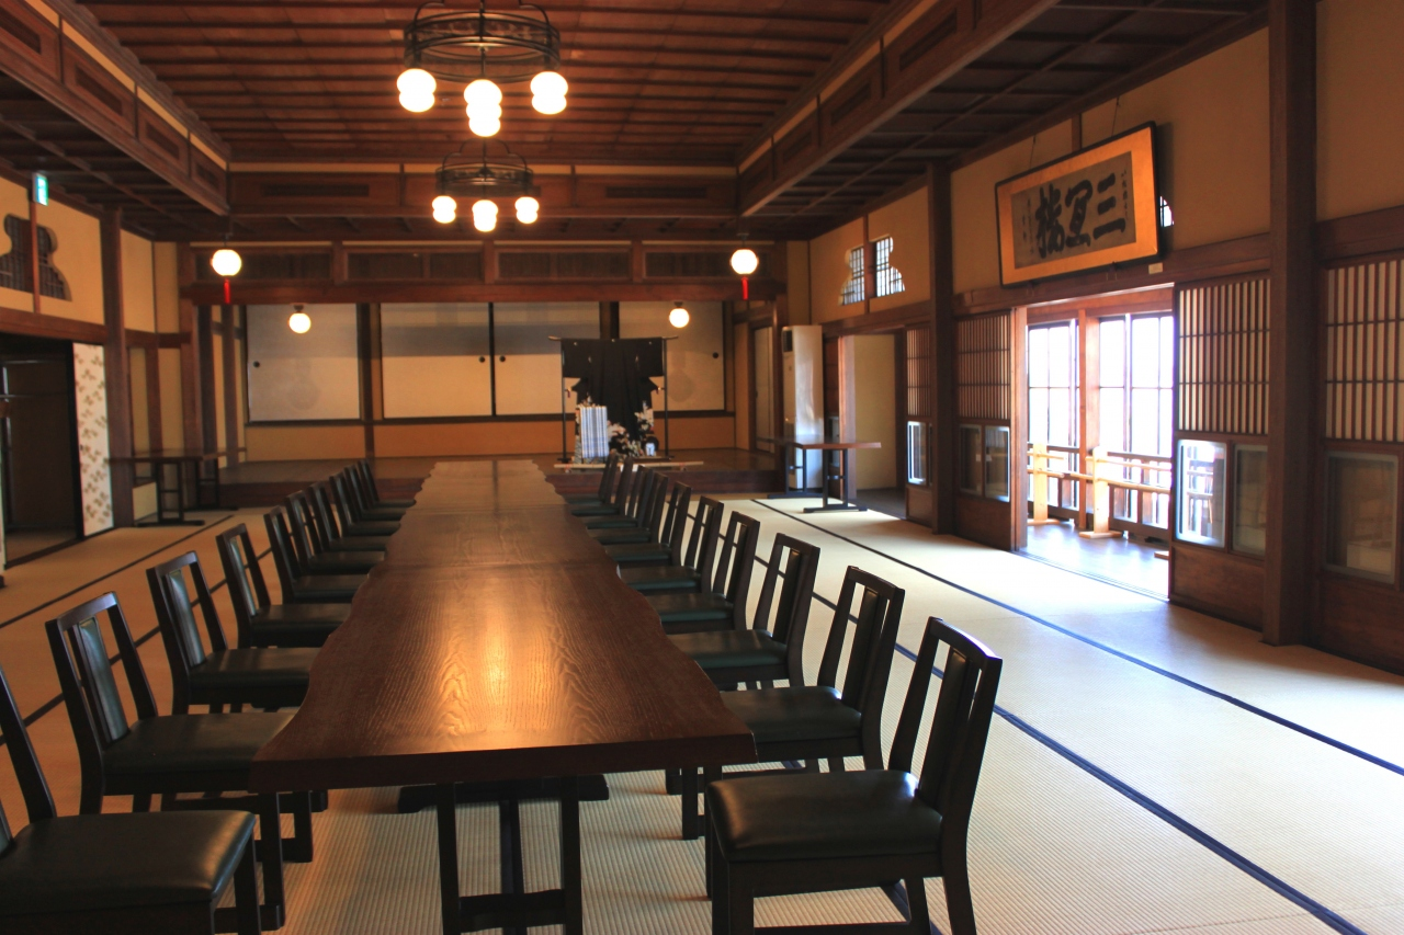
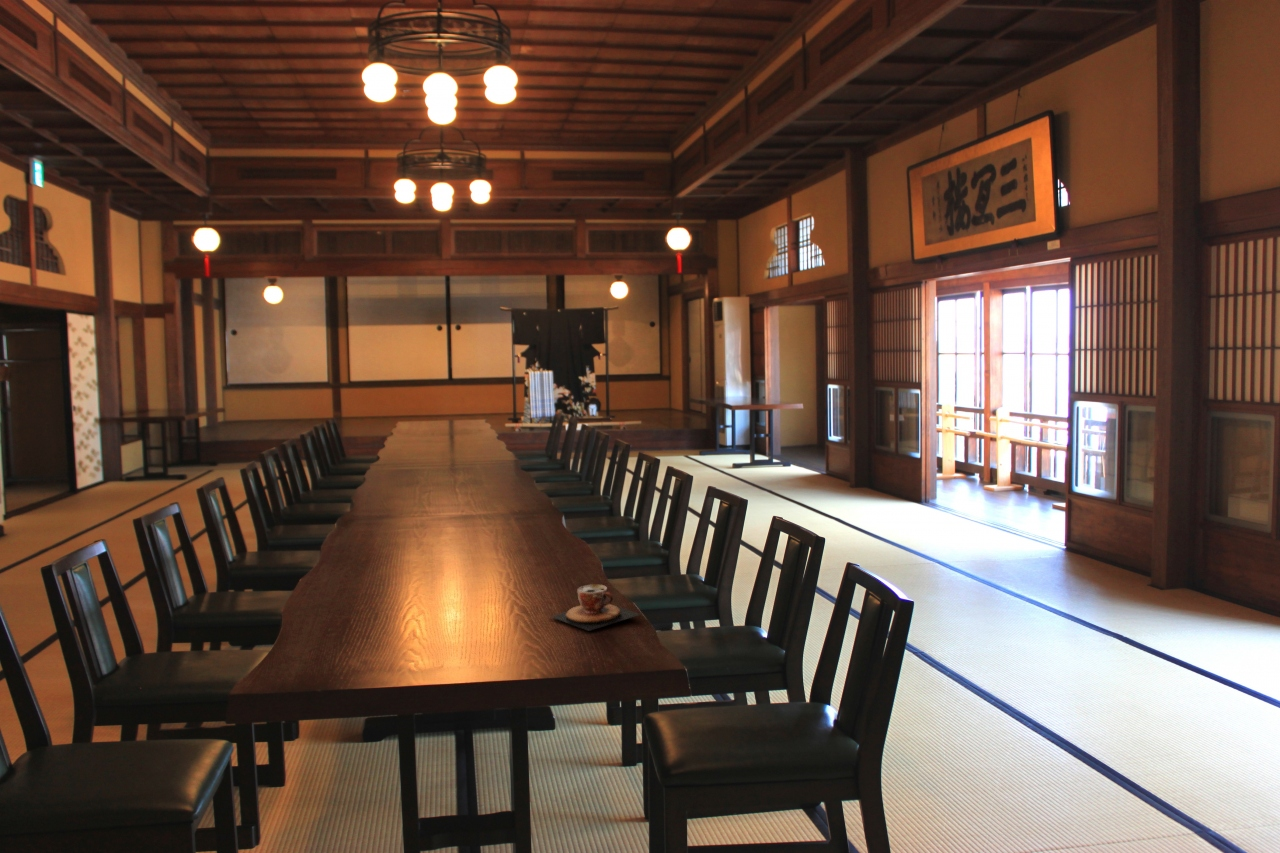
+ teacup (595, 602)
